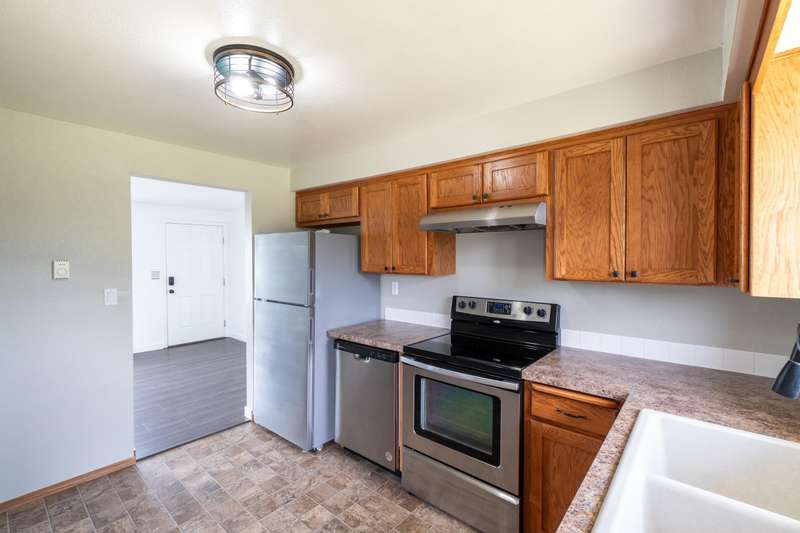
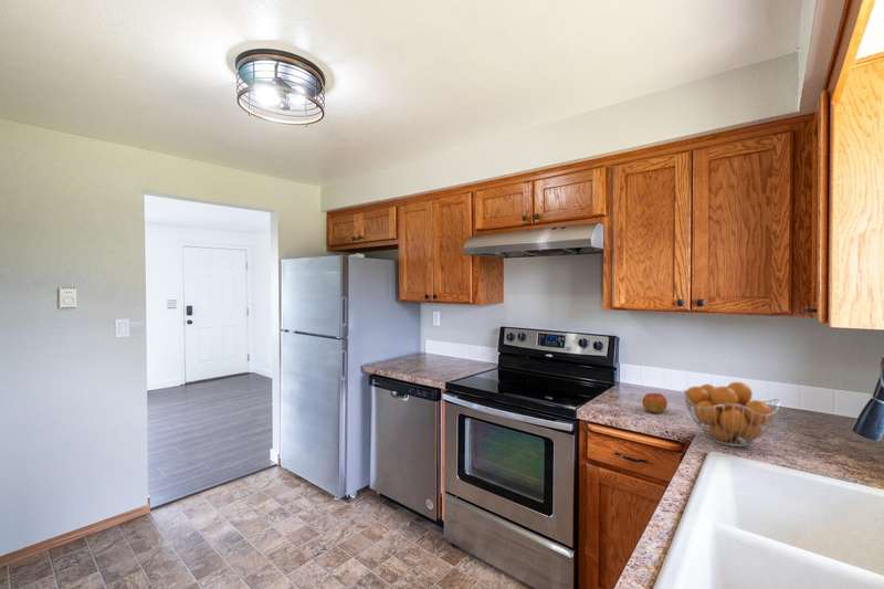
+ fruit basket (728, 411)
+ apple (654, 401)
